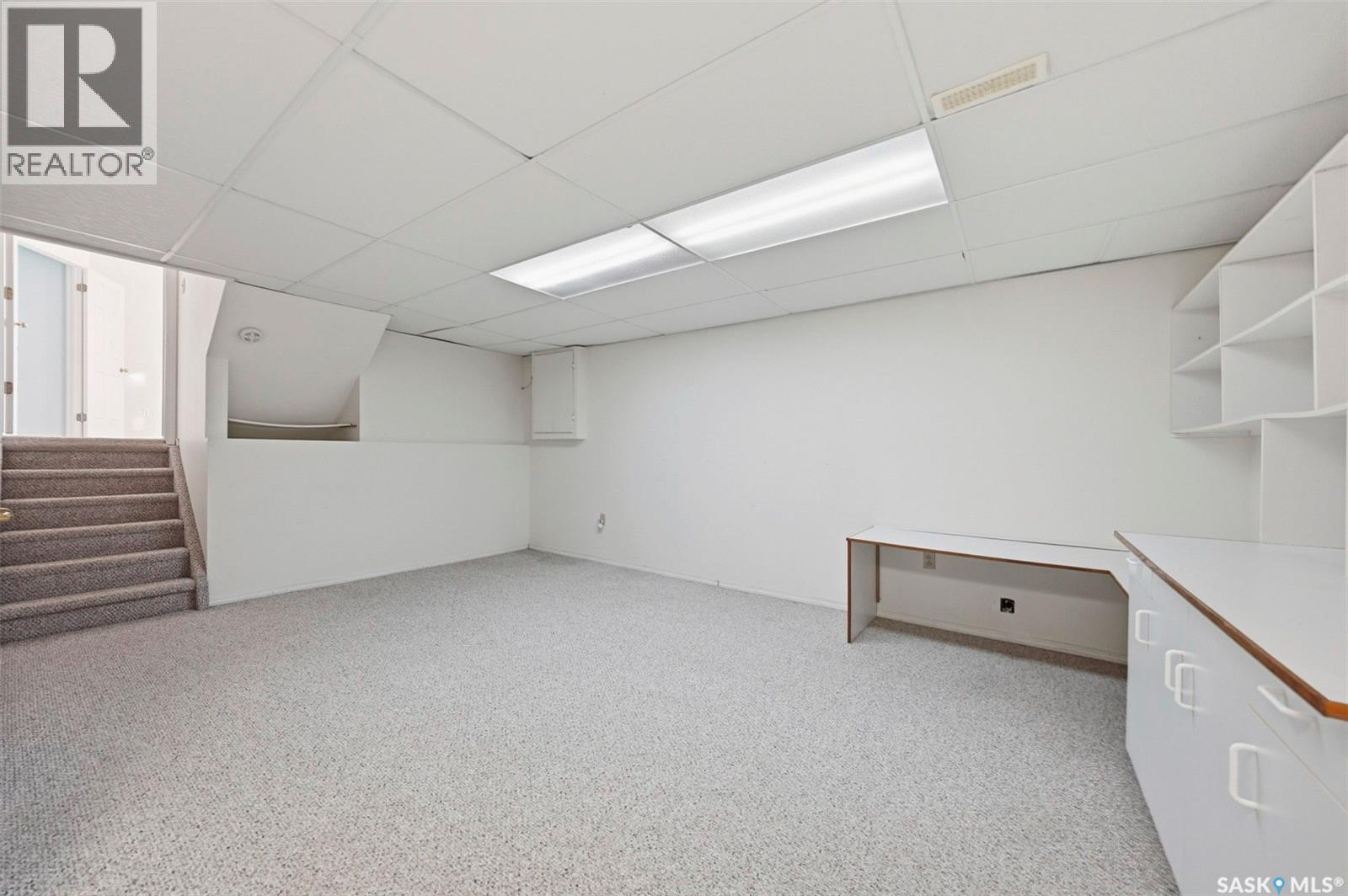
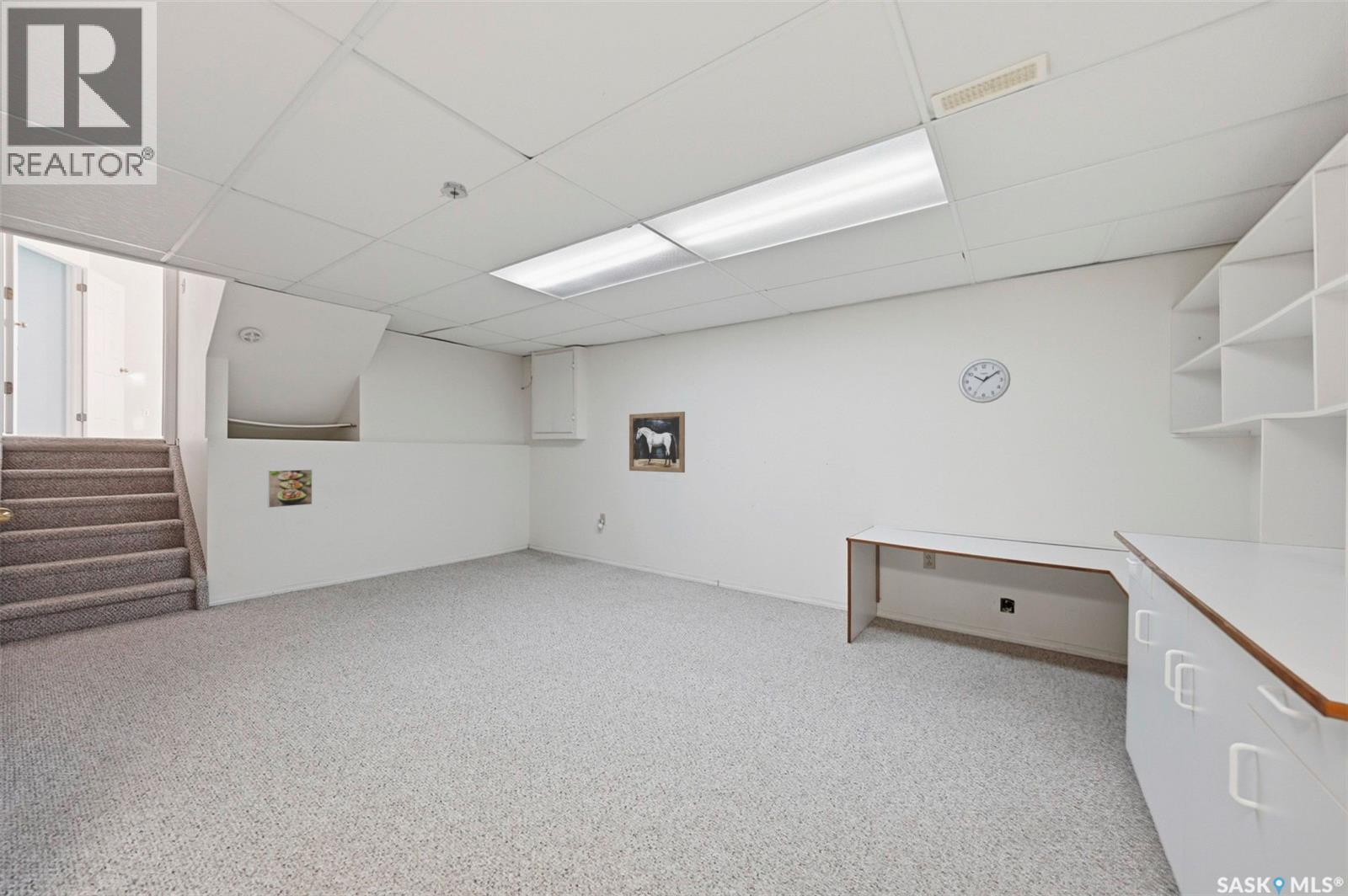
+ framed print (290, 488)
+ wall art (655, 442)
+ wall clock (983, 381)
+ smoke detector (453, 190)
